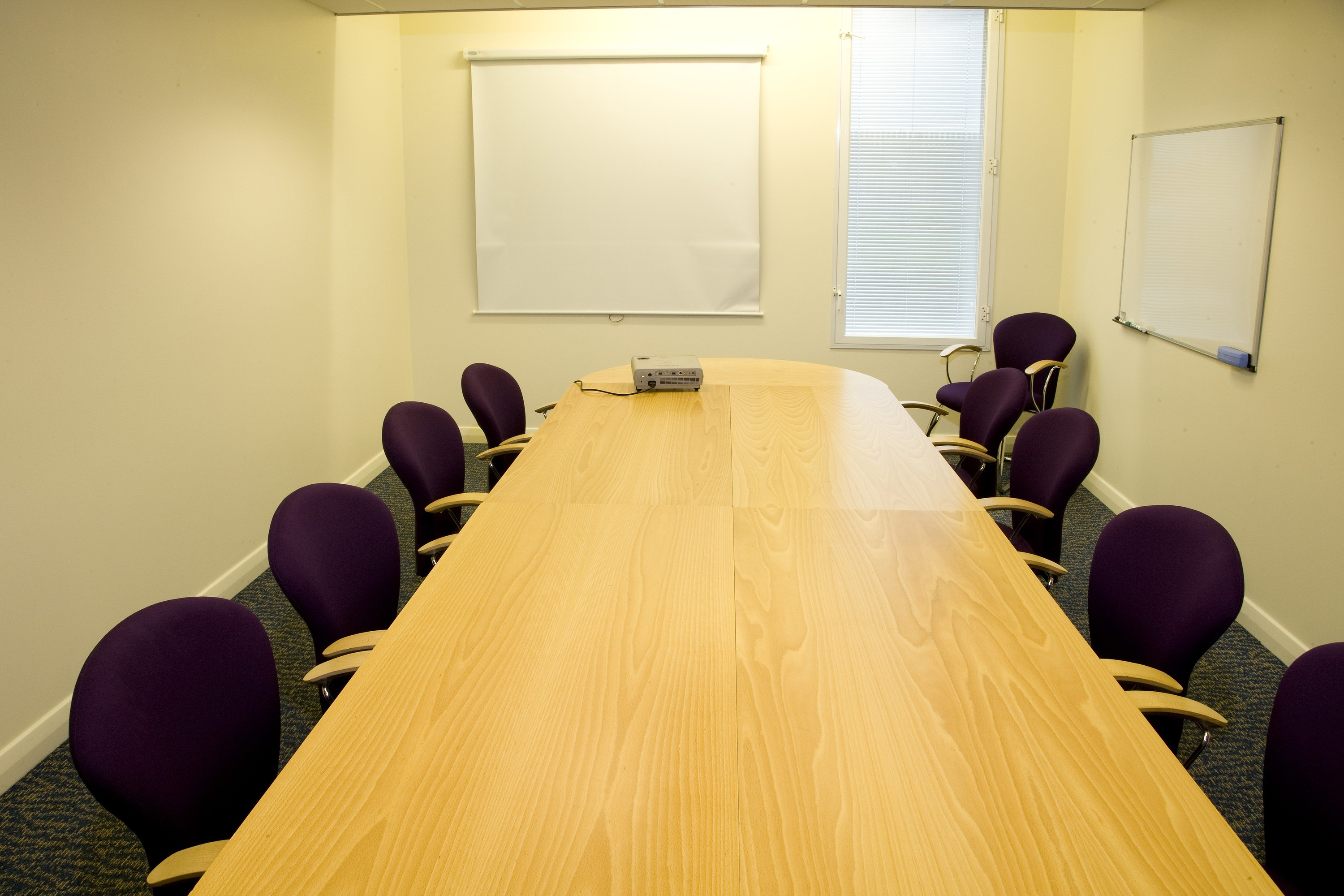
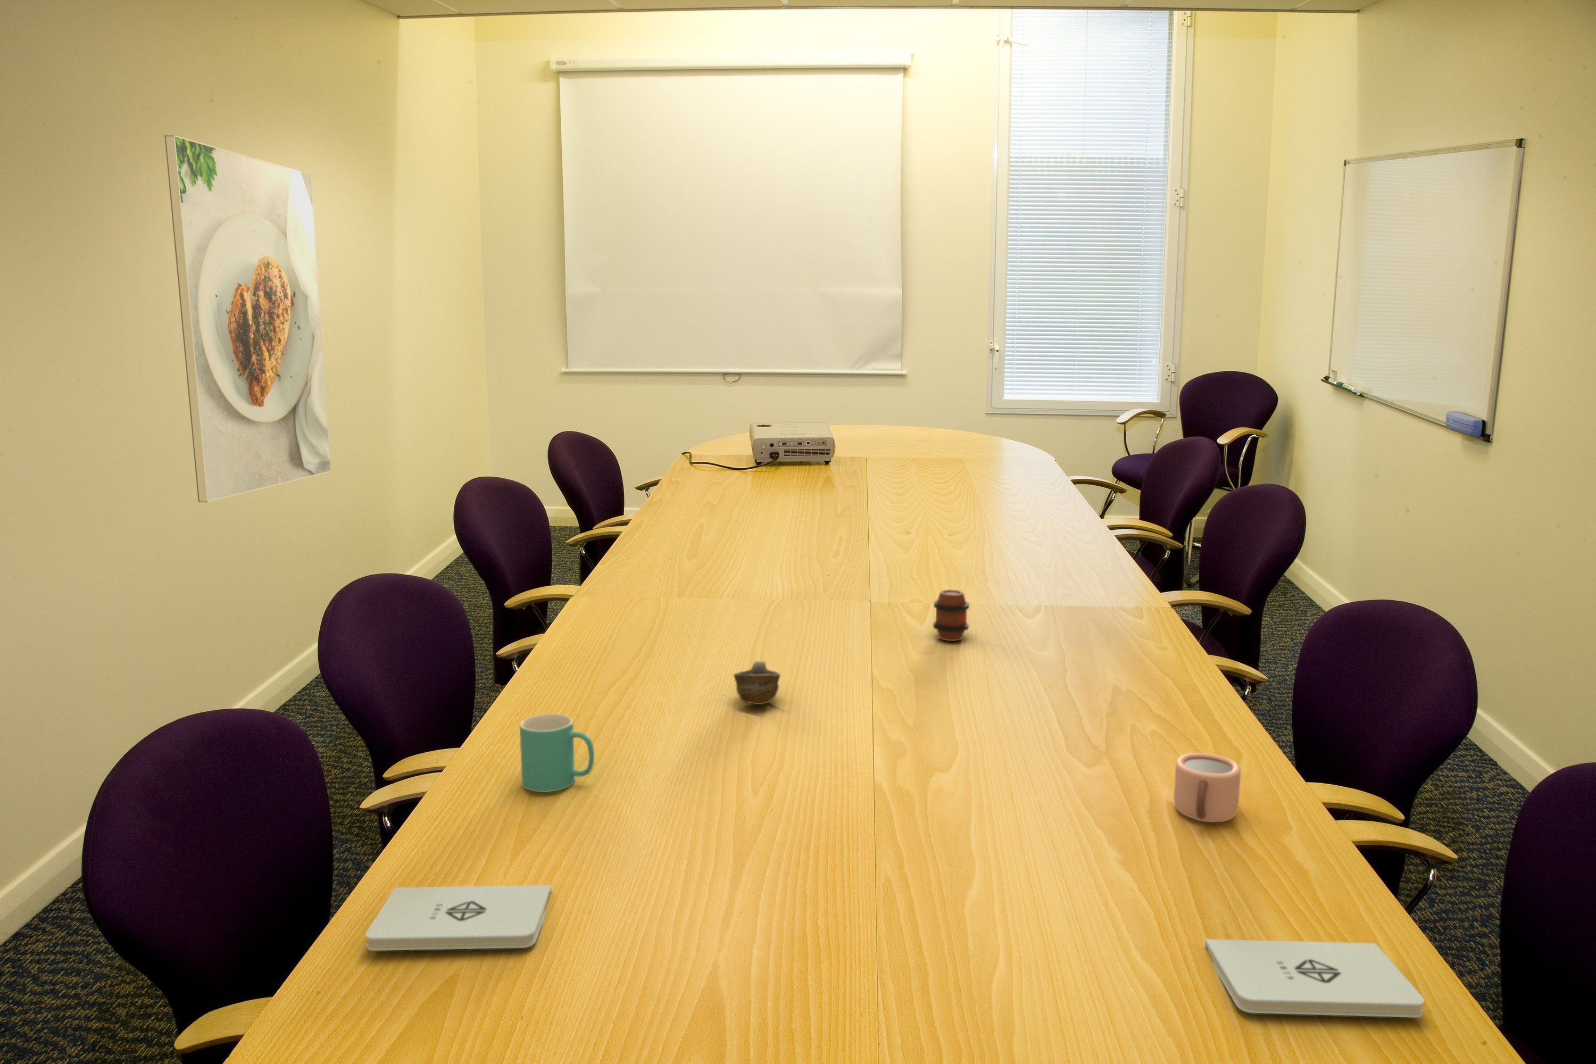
+ notepad (461, 916)
+ cup (760, 684)
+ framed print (259, 325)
+ notepad (1311, 976)
+ mug (1205, 791)
+ mug (558, 753)
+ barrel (951, 615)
